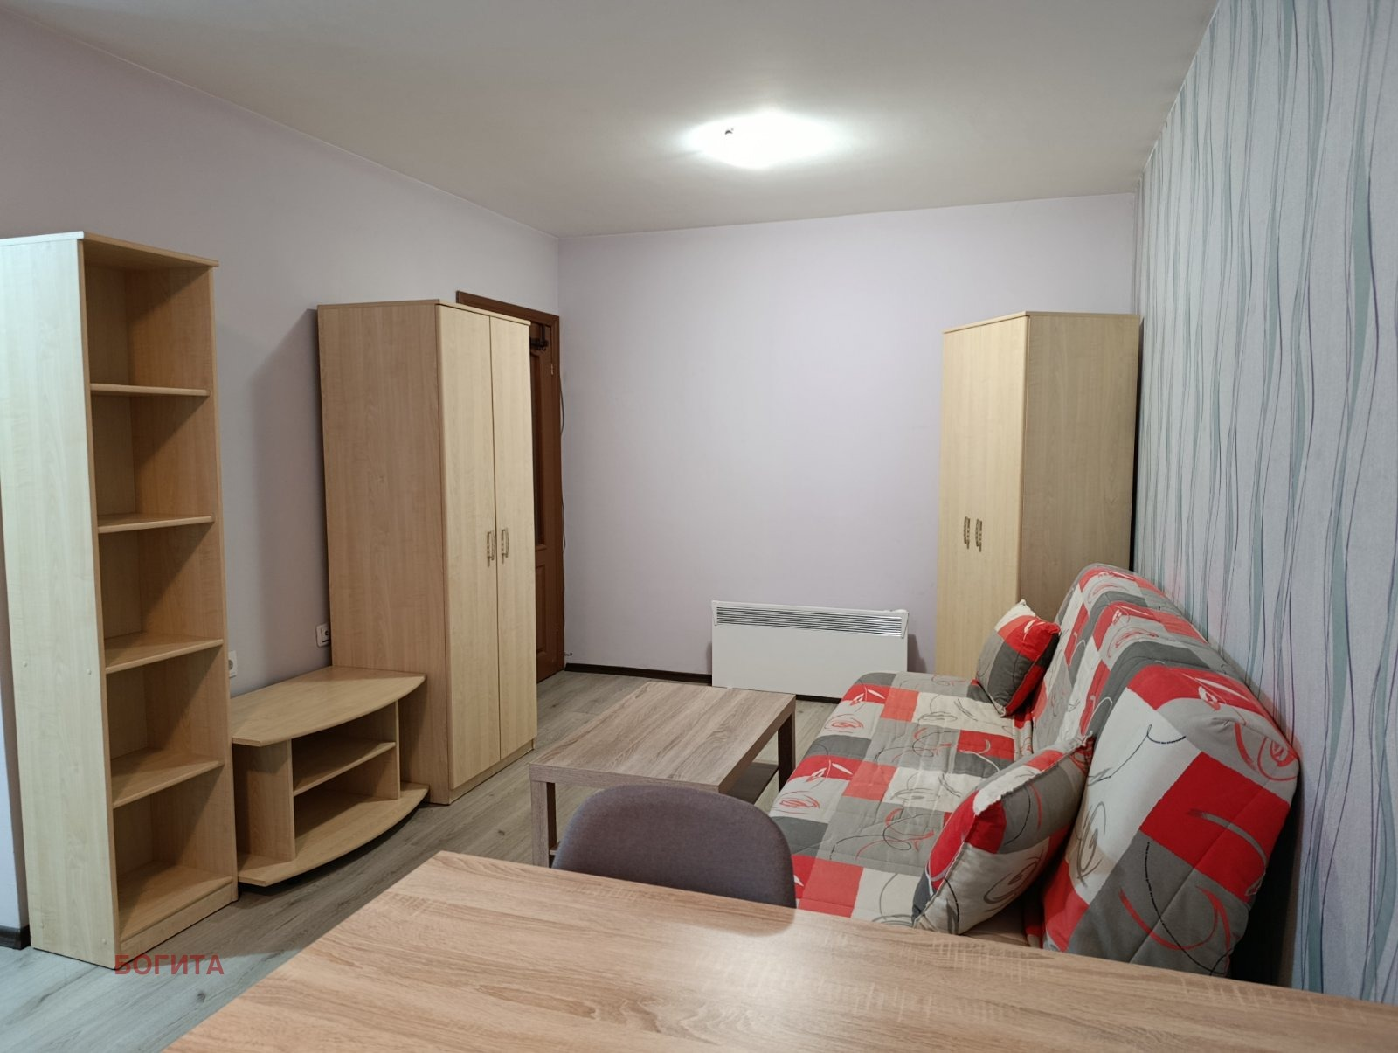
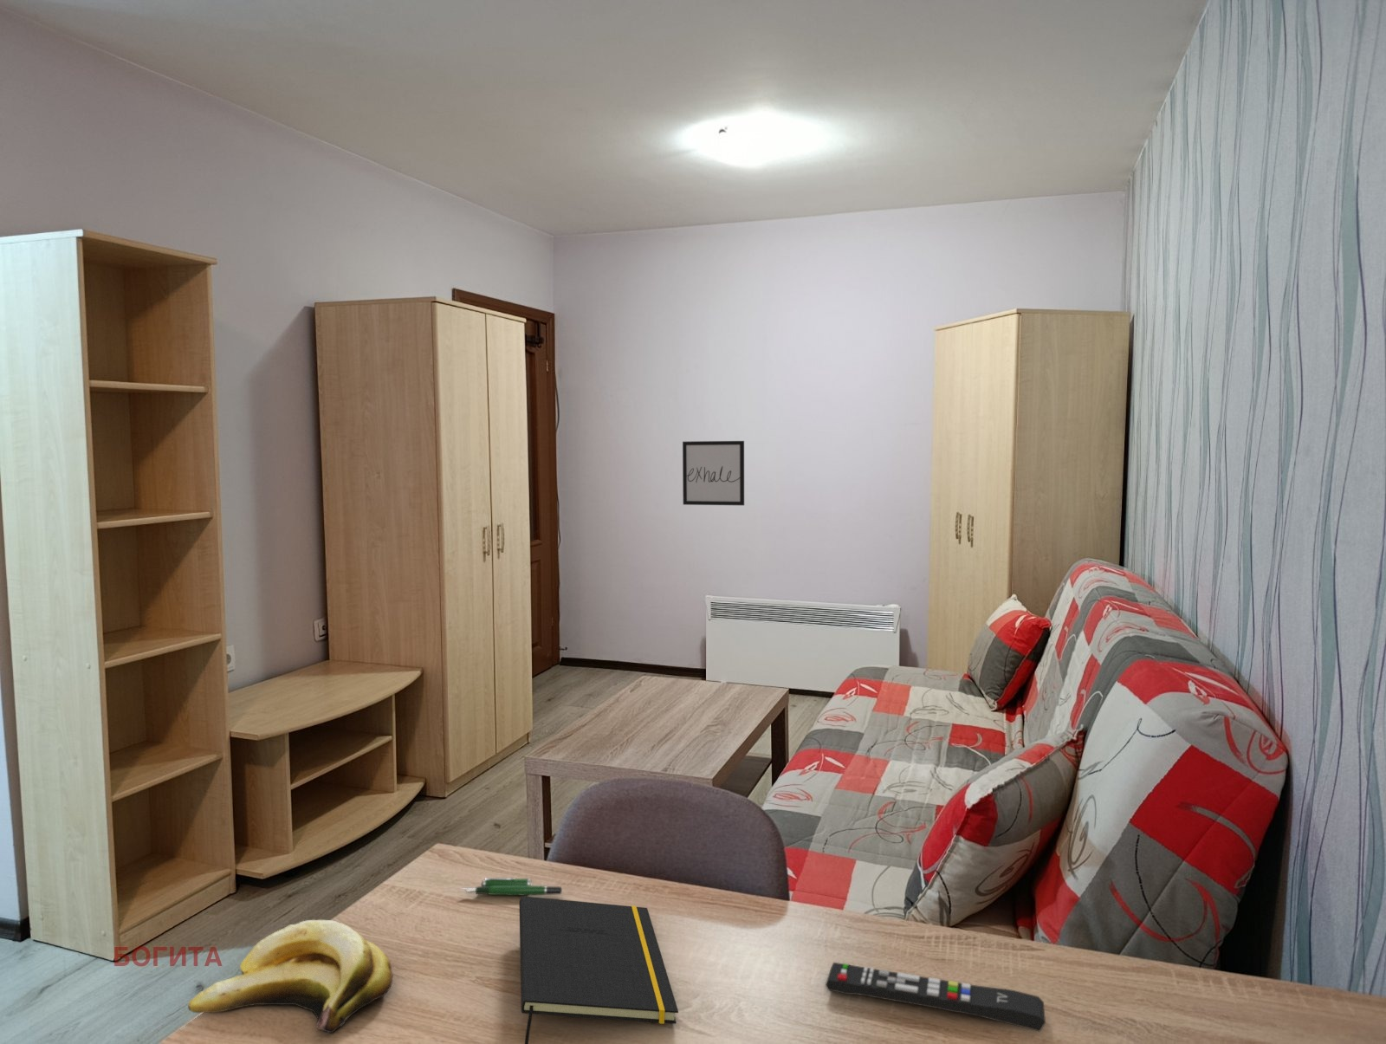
+ banana (297, 974)
+ pen (512, 885)
+ wall art (713, 473)
+ remote control (932, 994)
+ notepad (592, 954)
